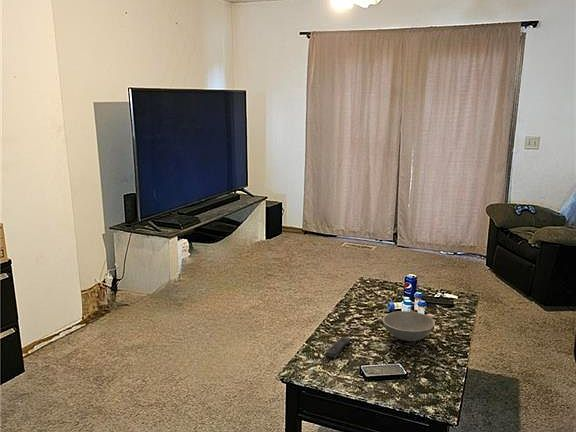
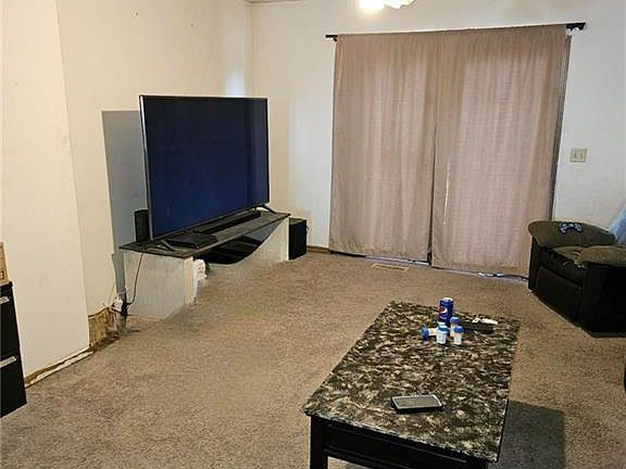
- soup bowl (408, 328)
- remote control (339, 345)
